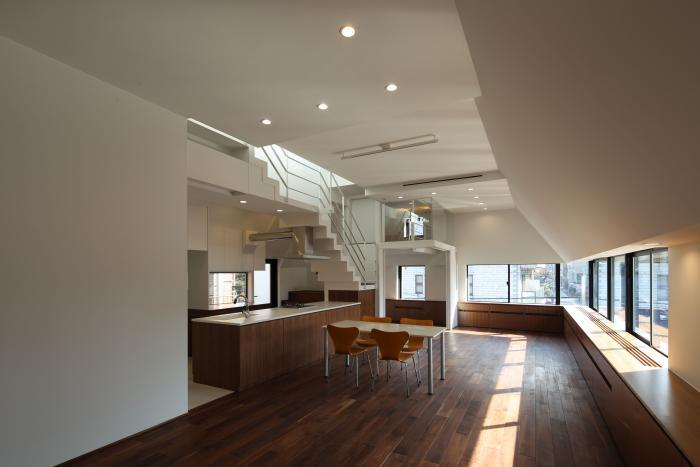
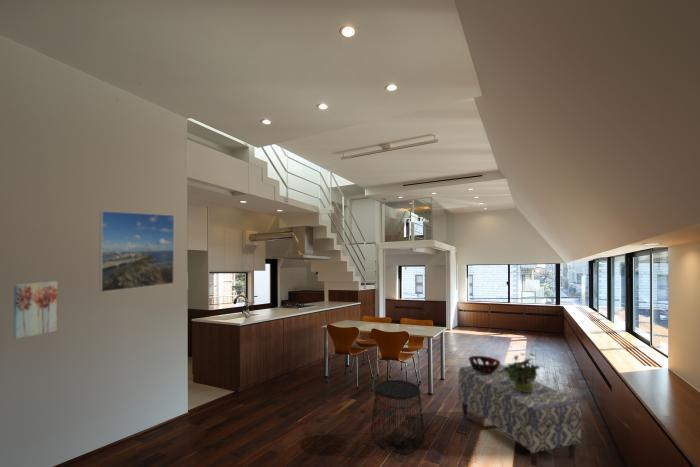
+ wall art (36, 308)
+ decorative bowl (484, 364)
+ potted plant (519, 370)
+ side table (393, 415)
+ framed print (139, 250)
+ bench (512, 409)
